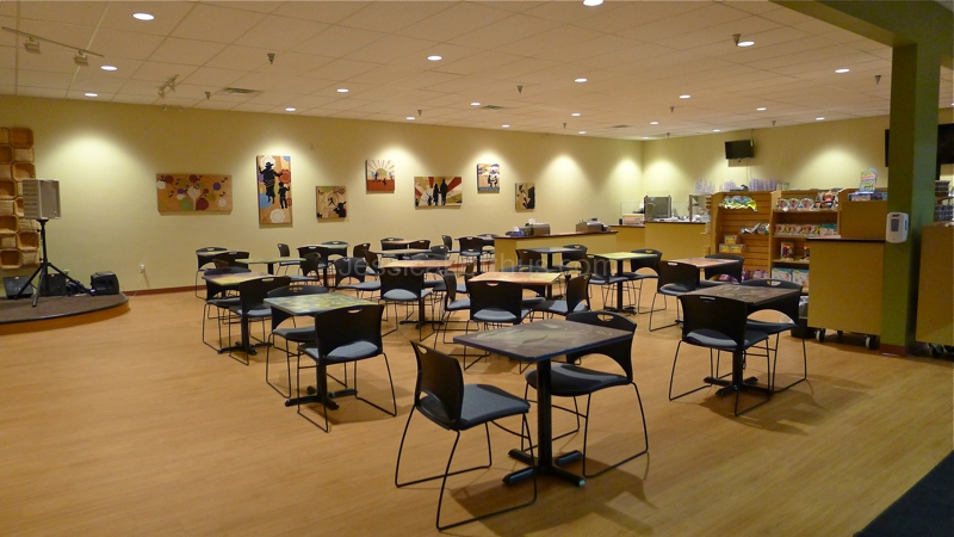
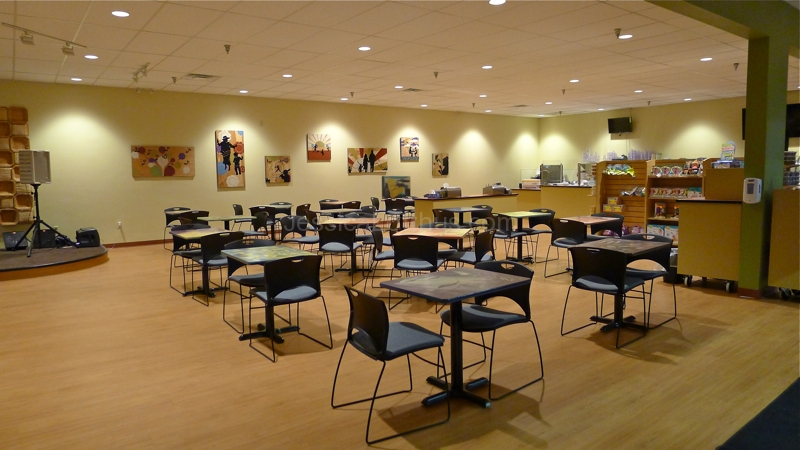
+ wall art (396, 187)
